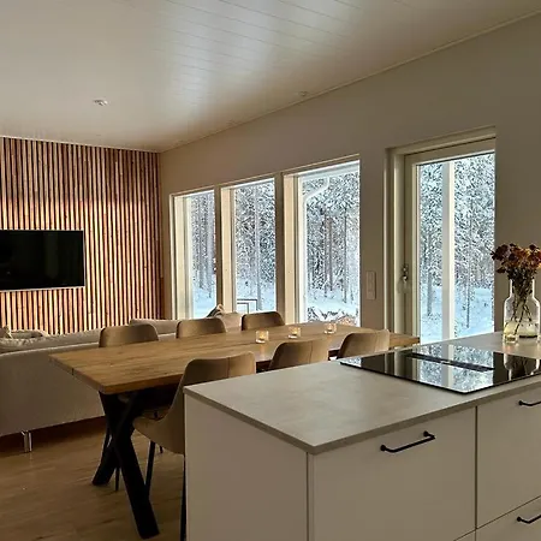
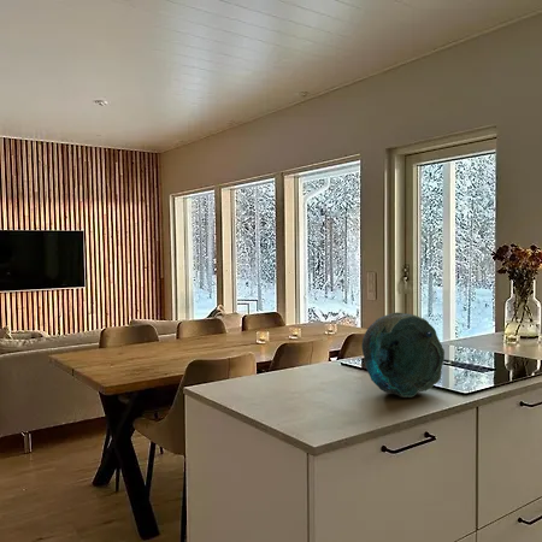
+ decorative bowl (402, 350)
